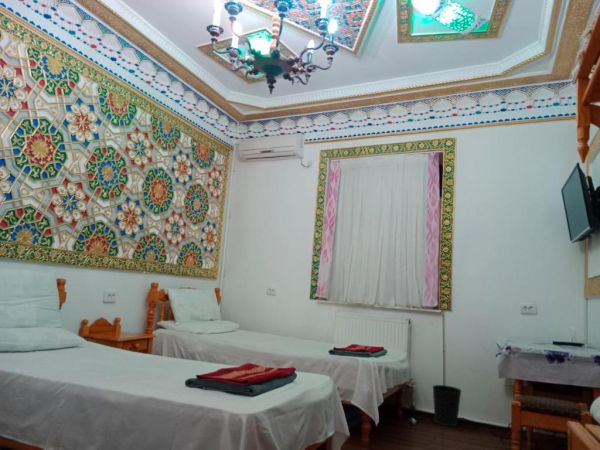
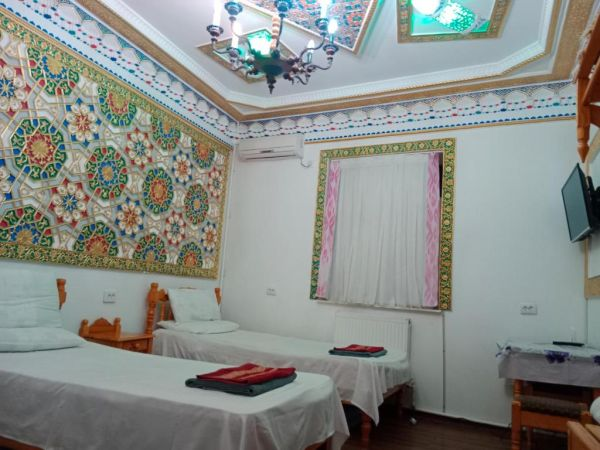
- wastebasket (446, 405)
